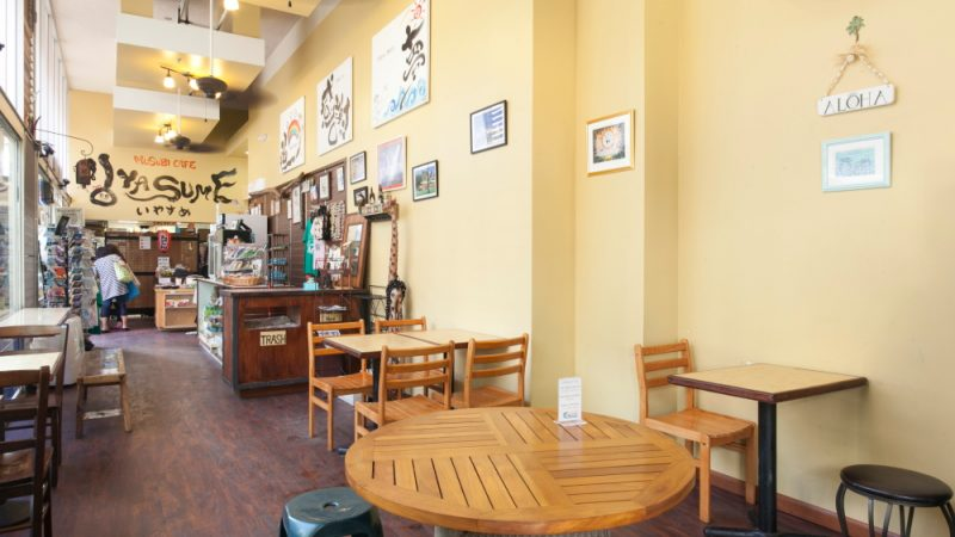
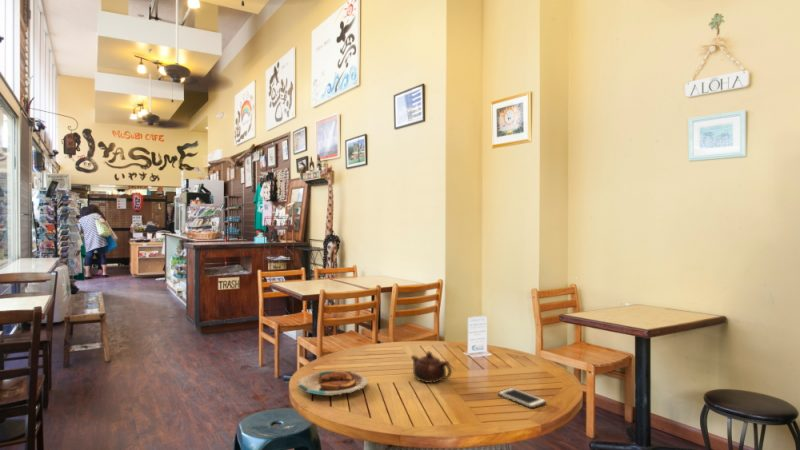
+ plate (332, 382)
+ teapot (430, 365)
+ cell phone (521, 397)
